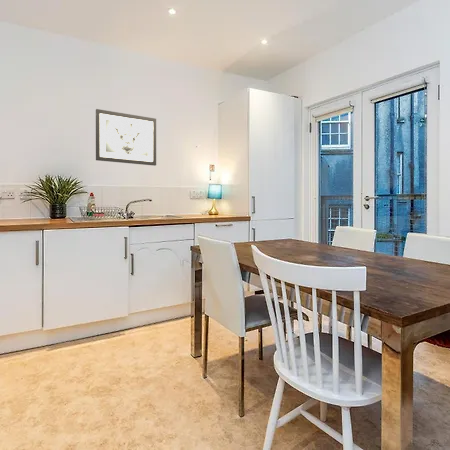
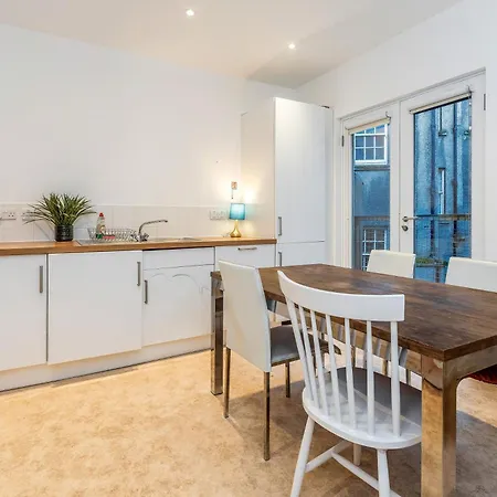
- wall art (127, 138)
